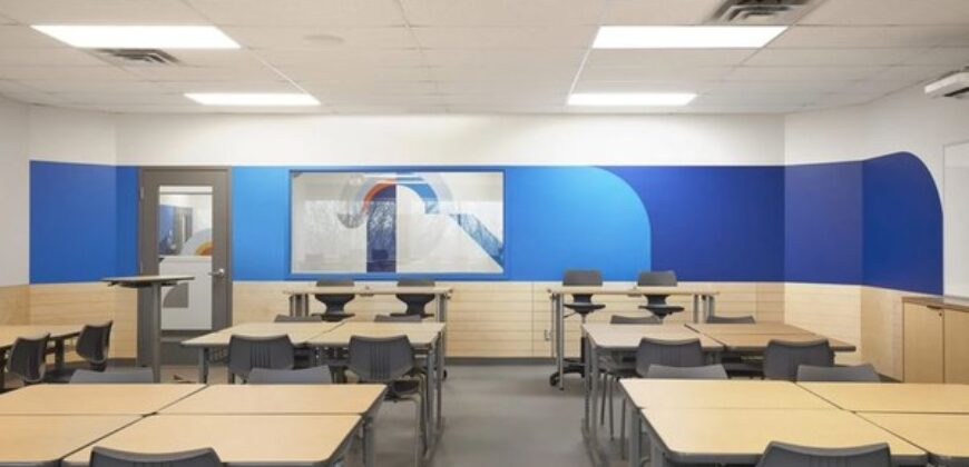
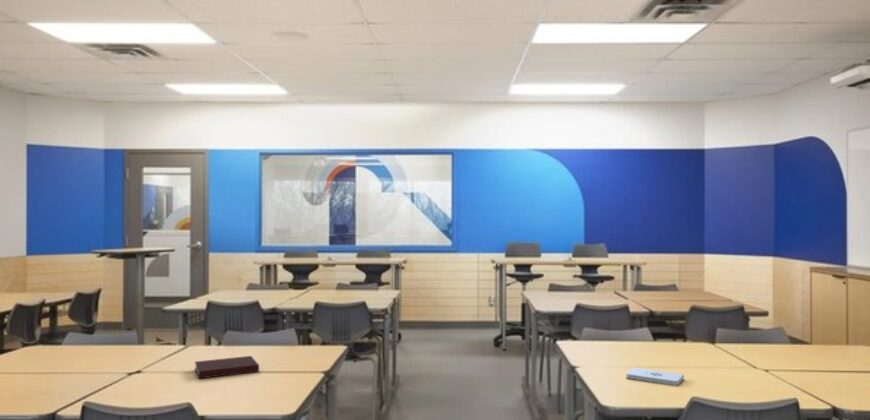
+ notebook (226, 366)
+ notepad (654, 376)
